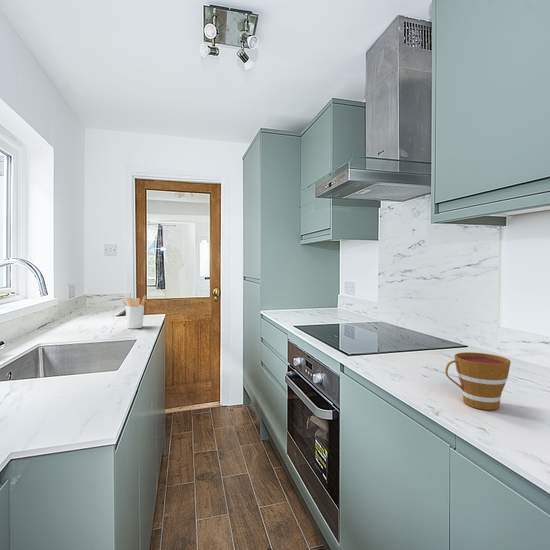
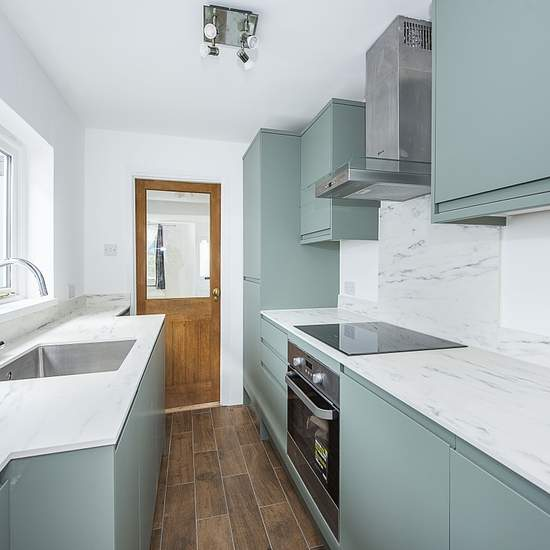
- cup (476, 380)
- utensil holder (134, 311)
